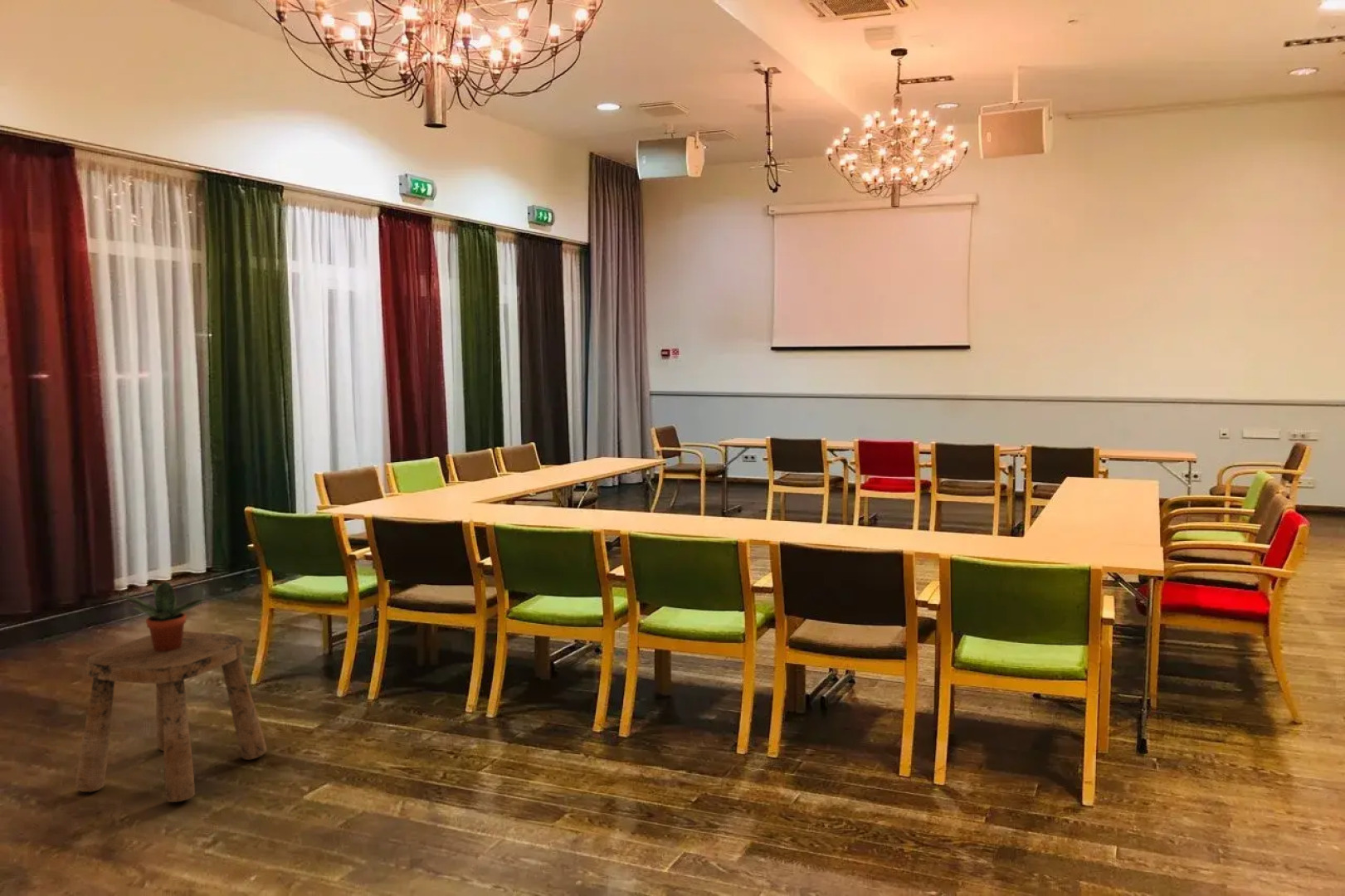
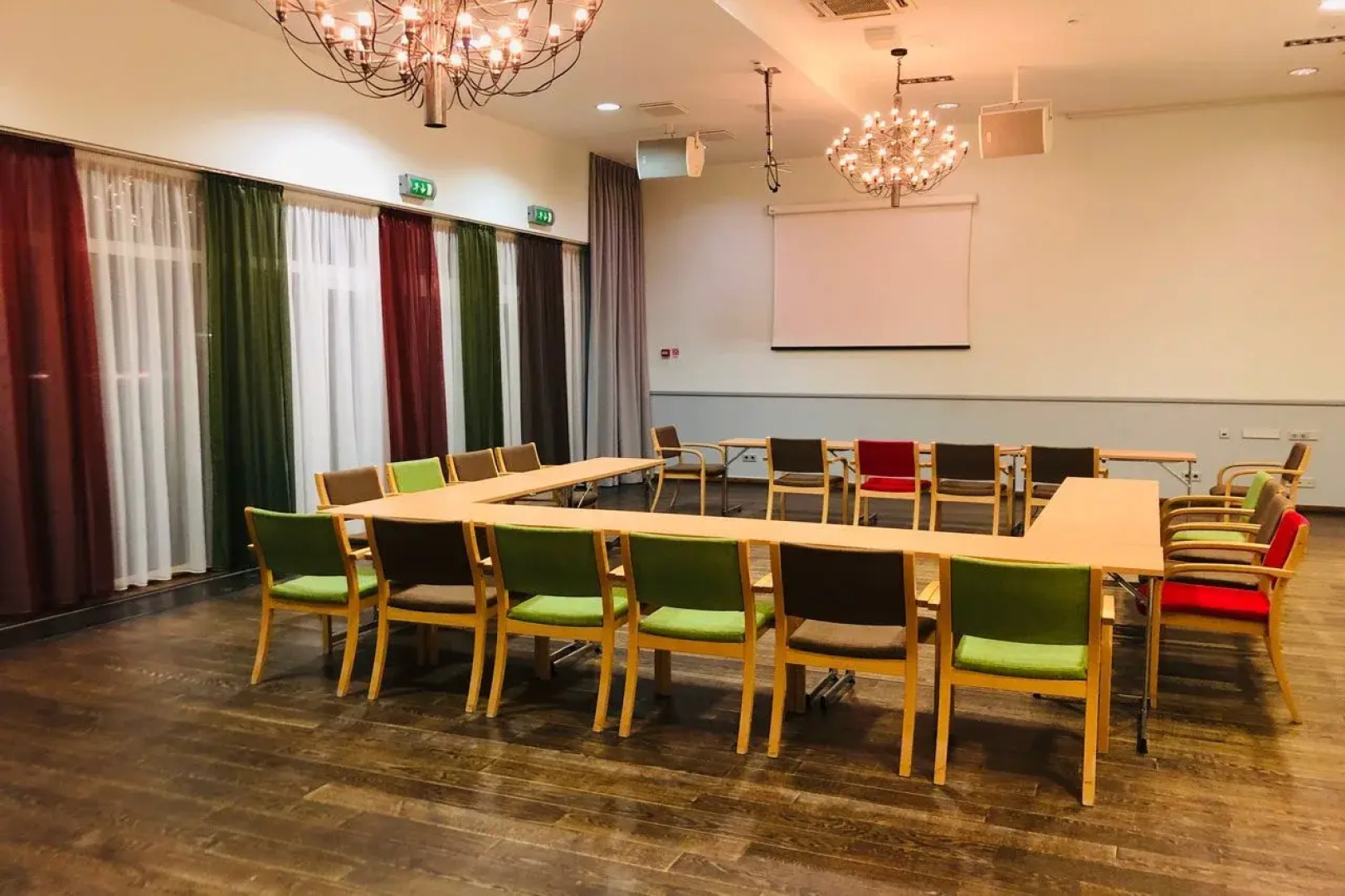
- potted plant (166, 611)
- stool (171, 710)
